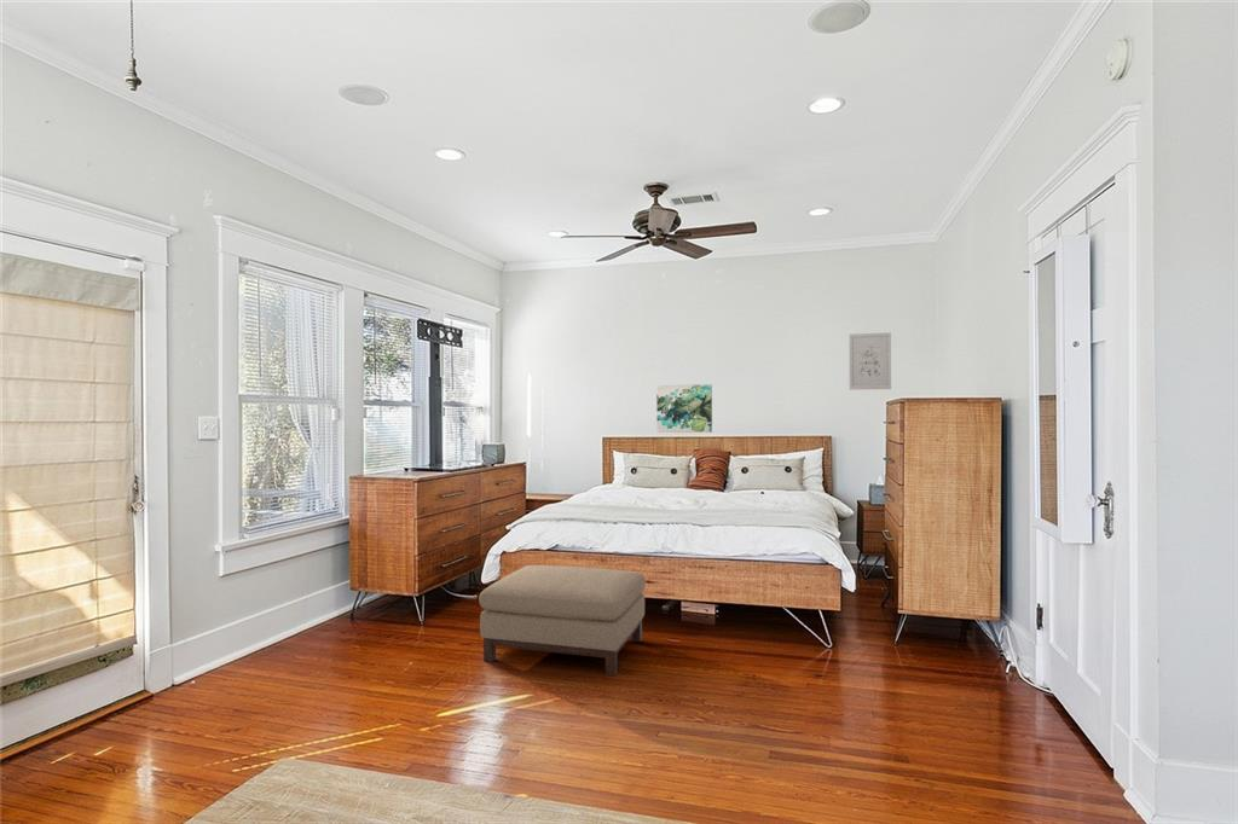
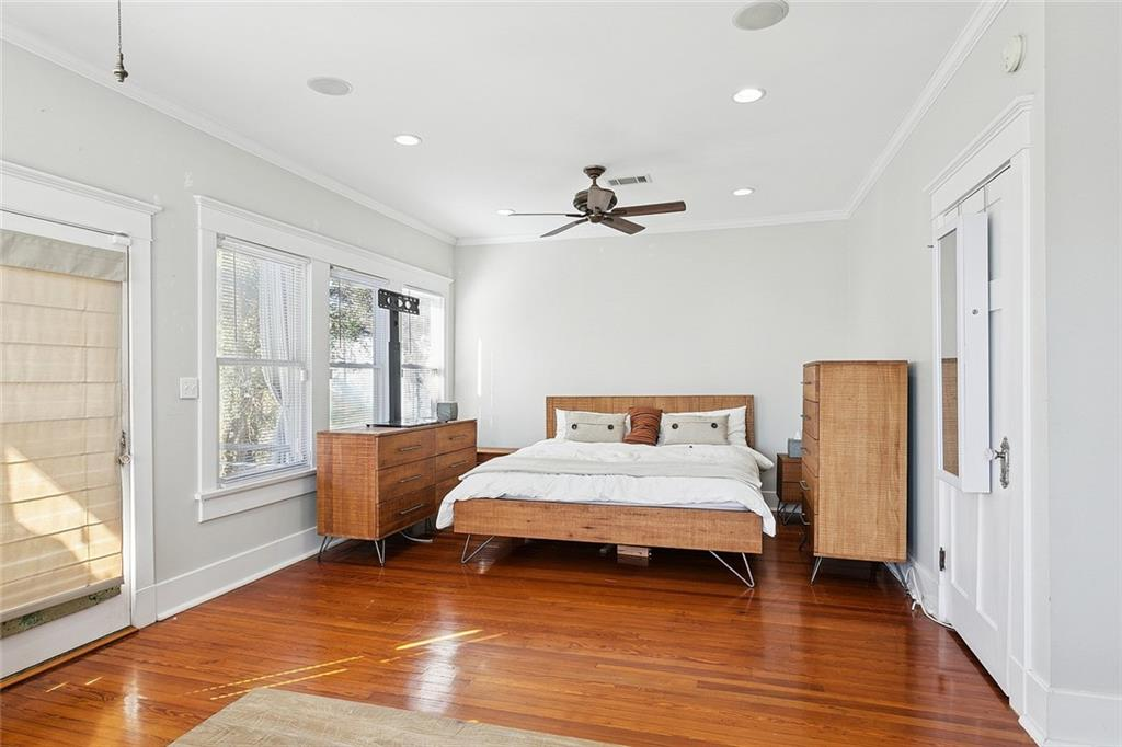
- wall art (869, 361)
- wall art (683, 408)
- ottoman (566, 611)
